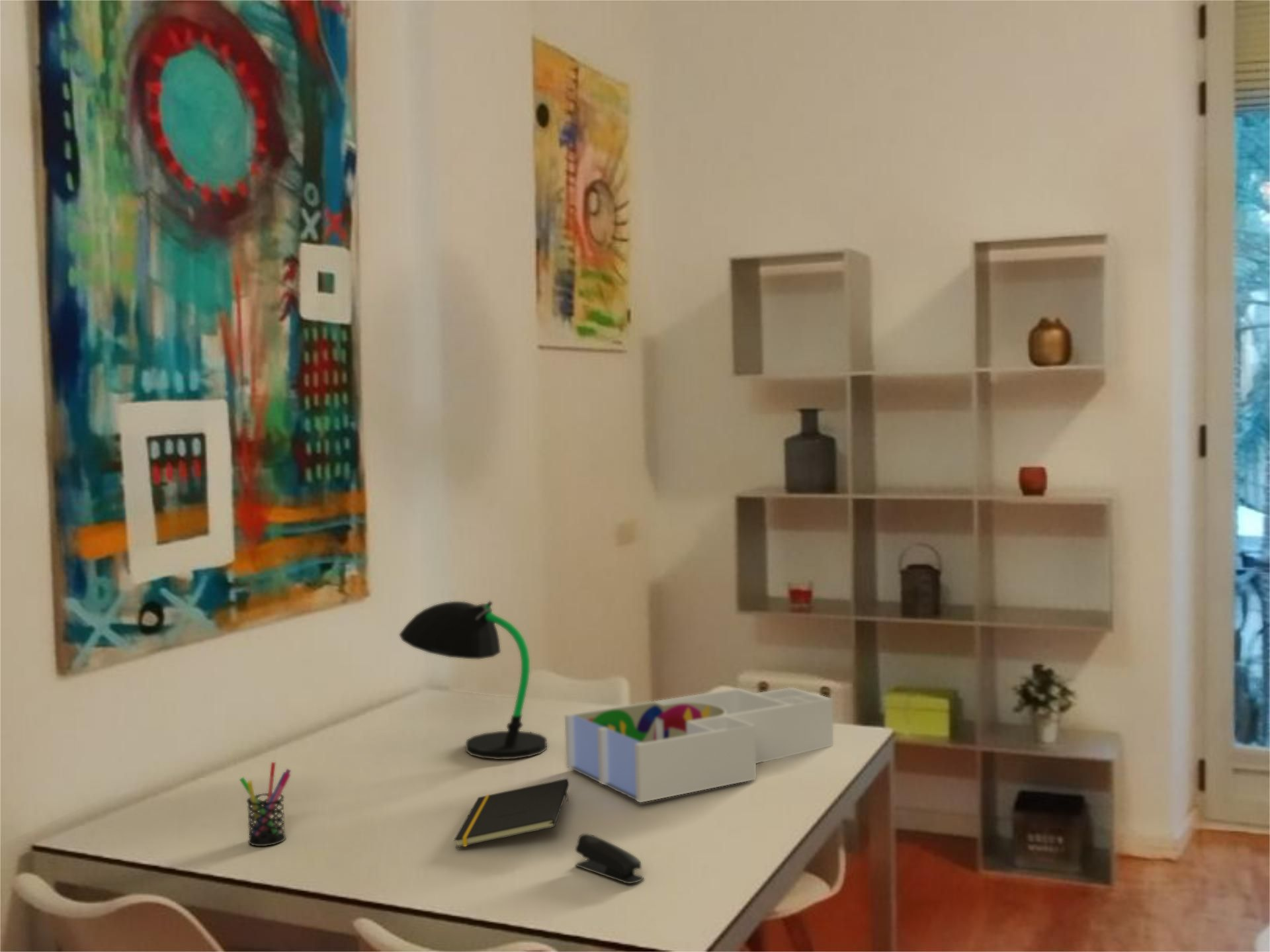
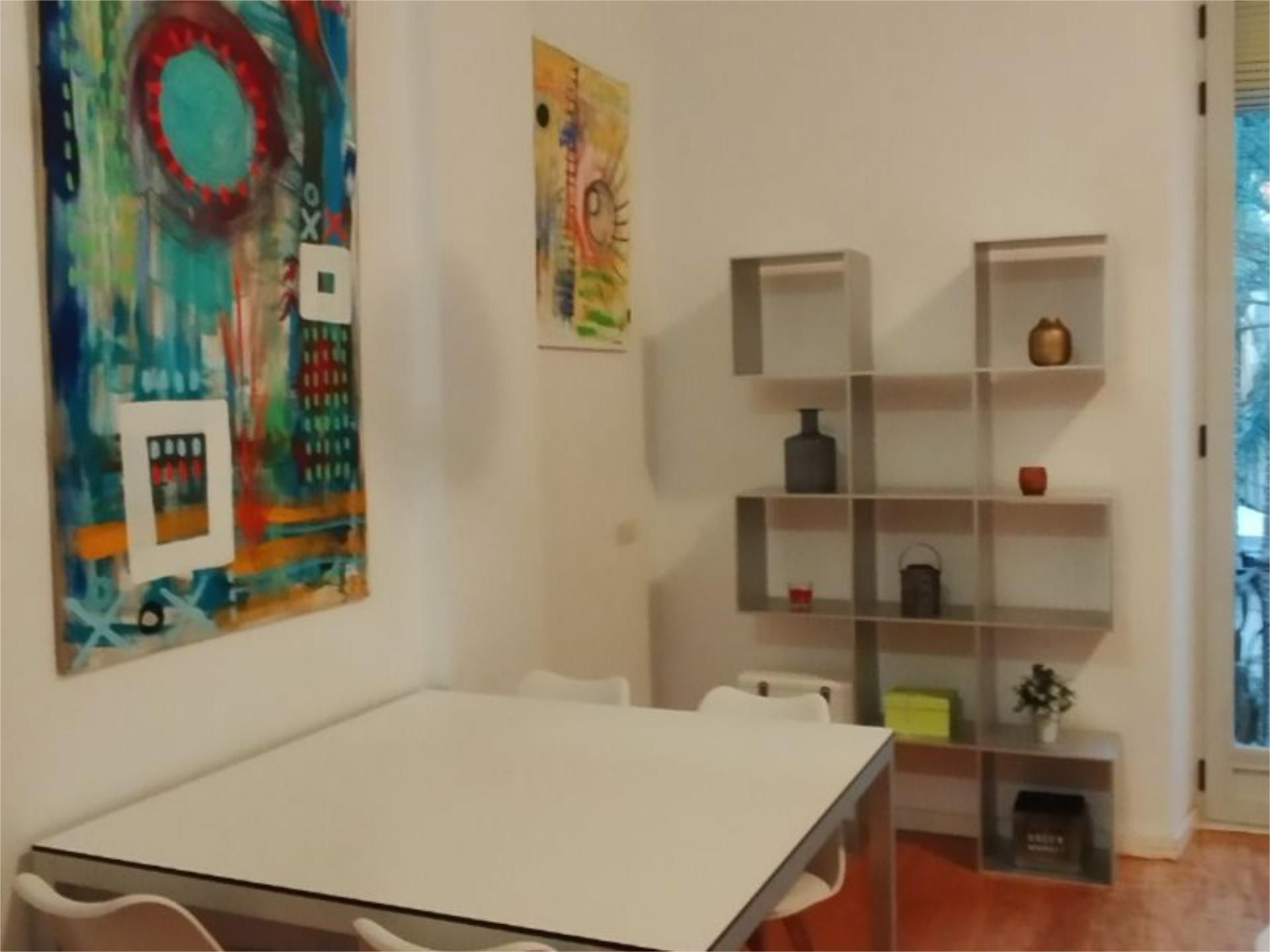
- desk lamp (471, 658)
- notepad (514, 811)
- desk organizer (714, 736)
- stapler (608, 857)
- pen holder (263, 802)
